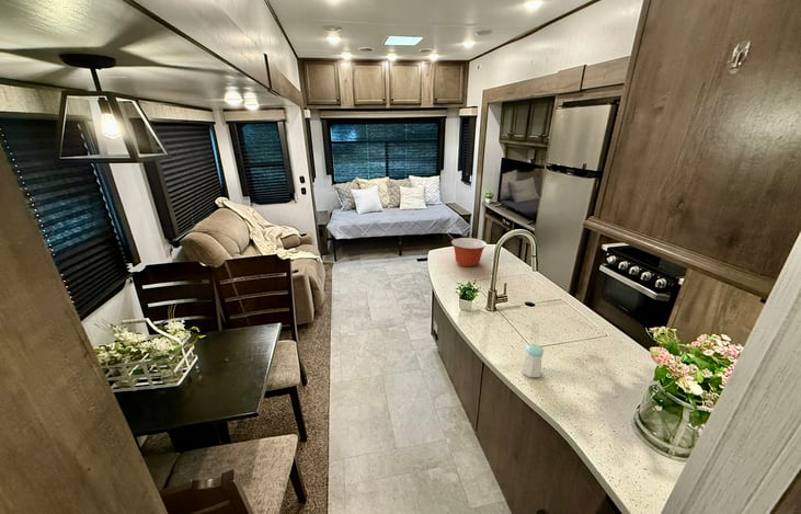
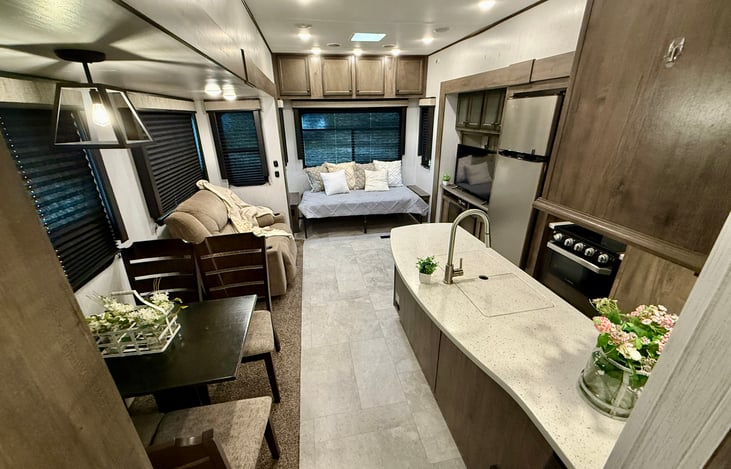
- salt shaker (533, 359)
- mixing bowl (468, 253)
